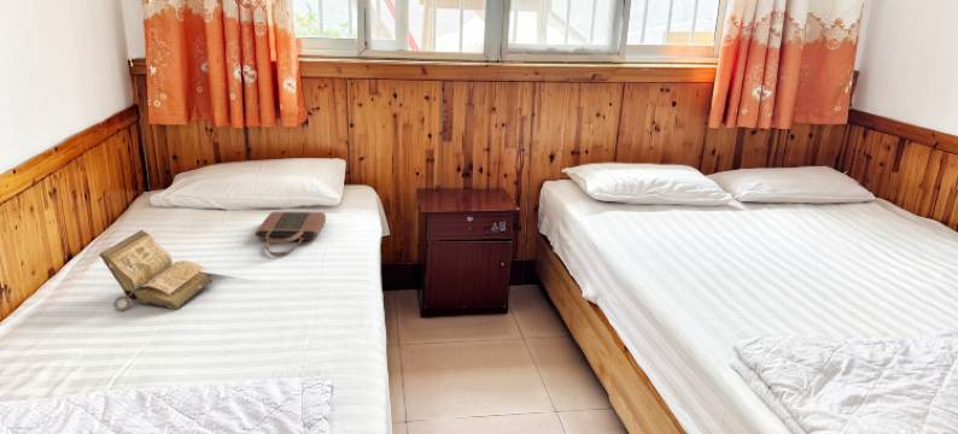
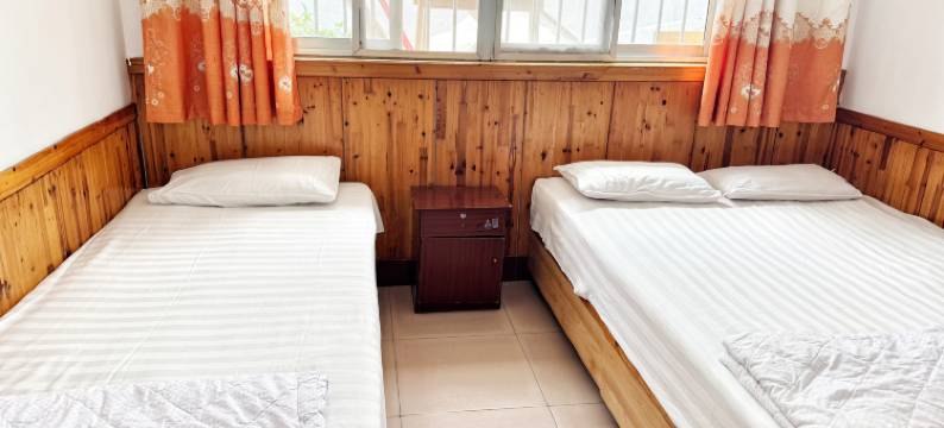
- tote bag (288, 229)
- book (158, 268)
